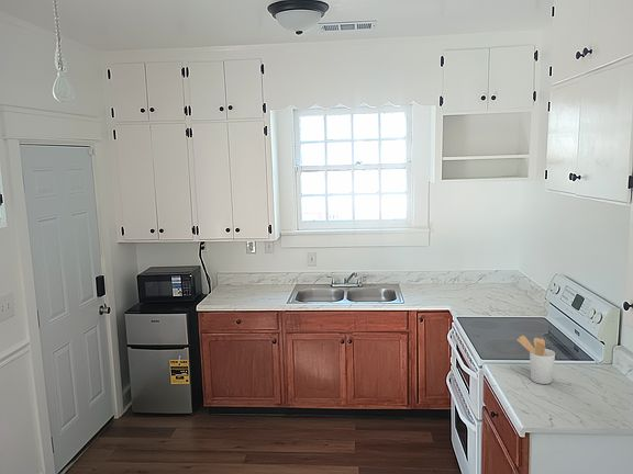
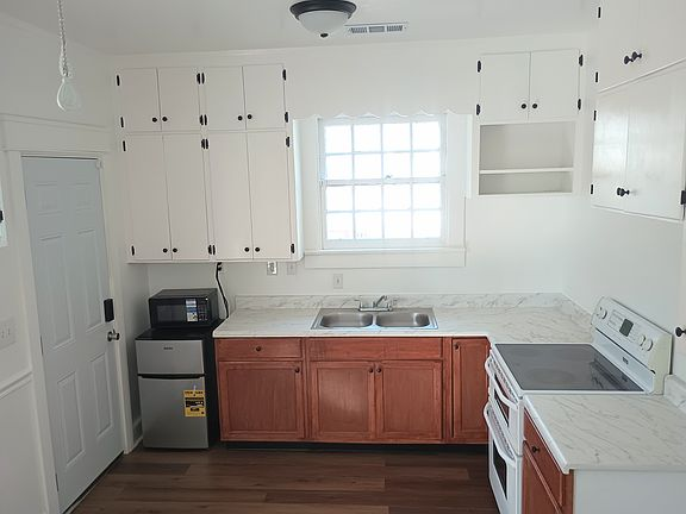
- utensil holder (535, 358)
